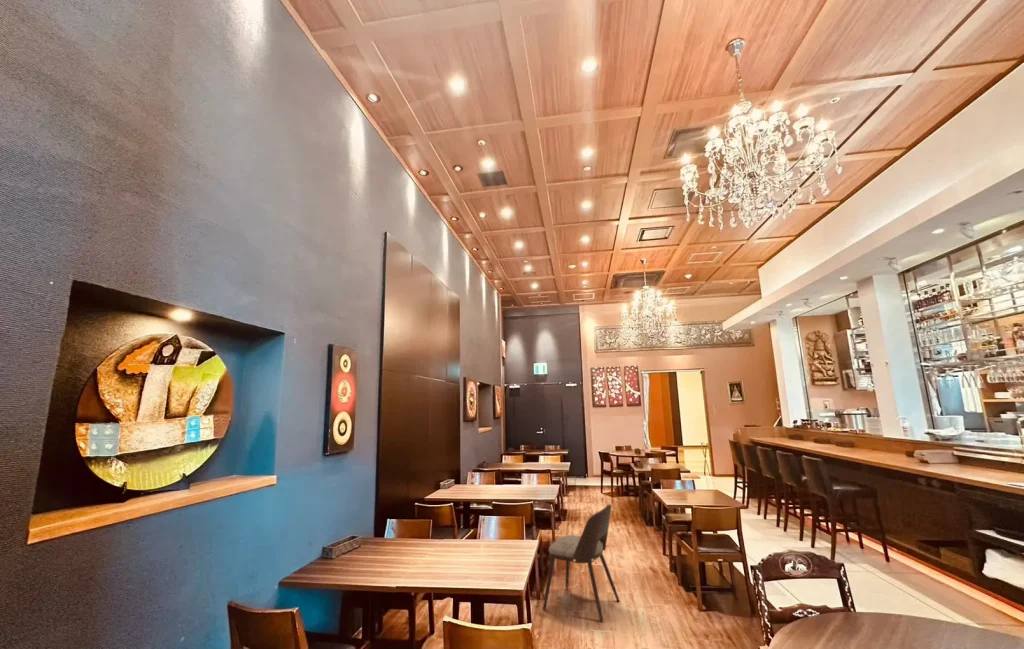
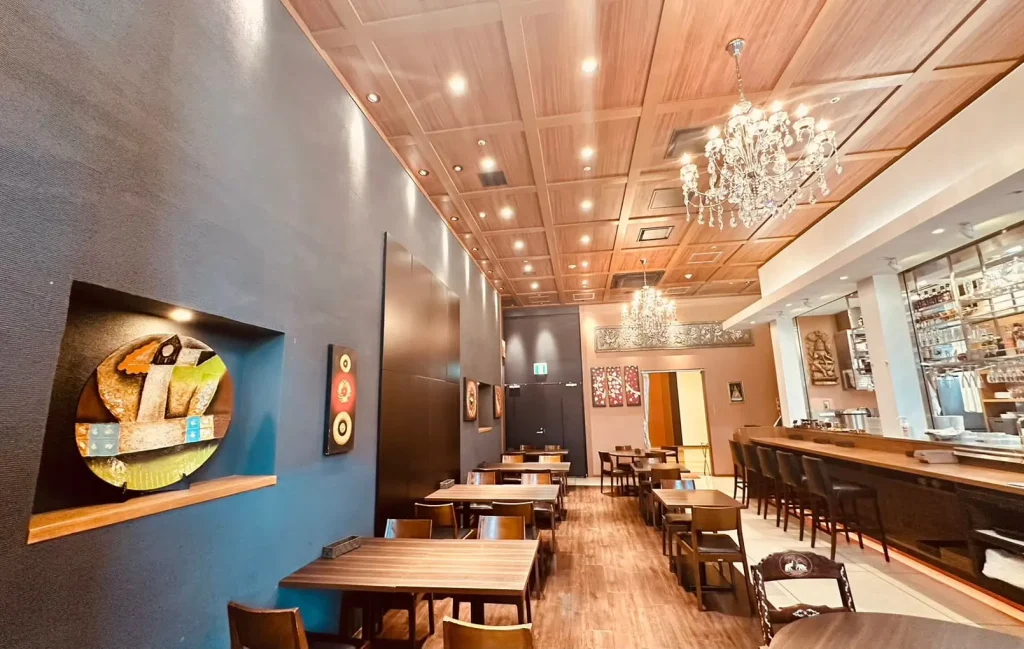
- dining chair (581, 552)
